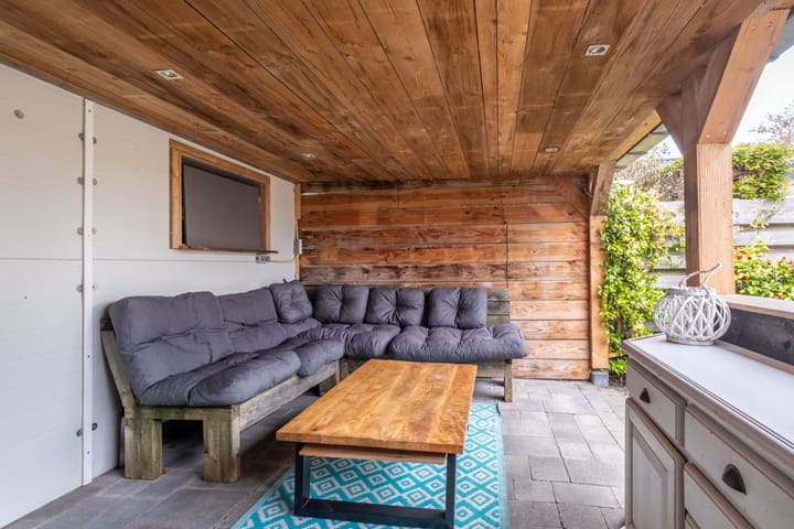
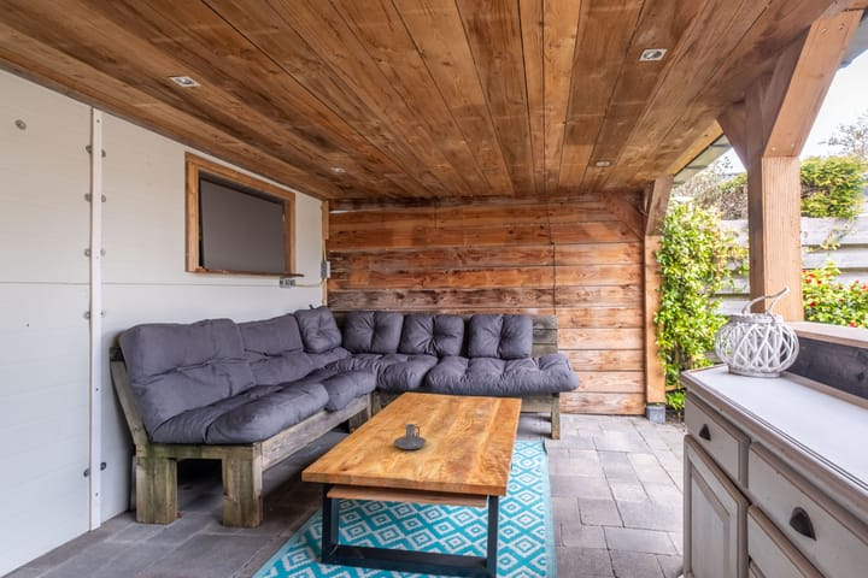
+ candle holder (411, 435)
